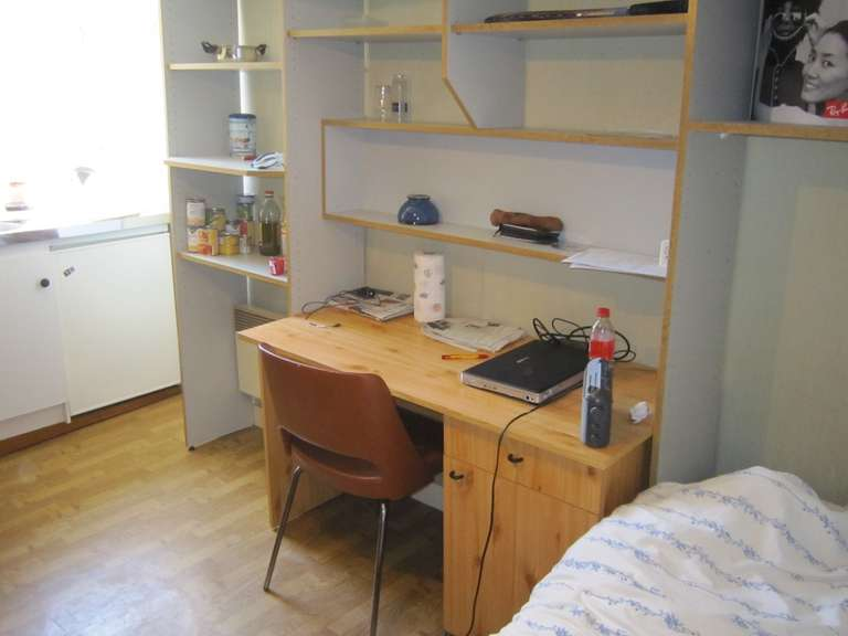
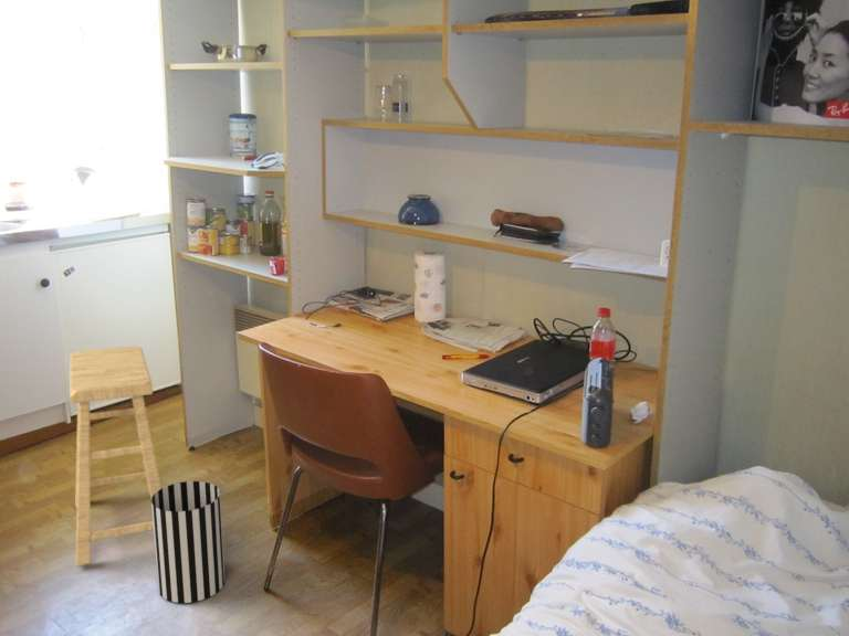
+ stool (115, 448)
+ wastebasket (188, 540)
